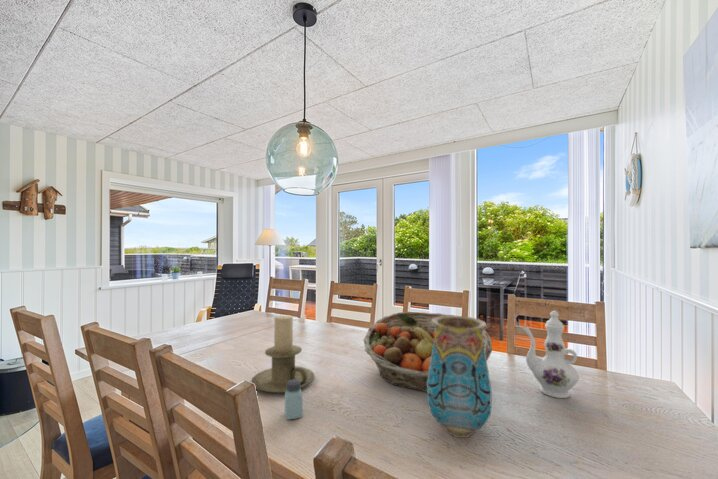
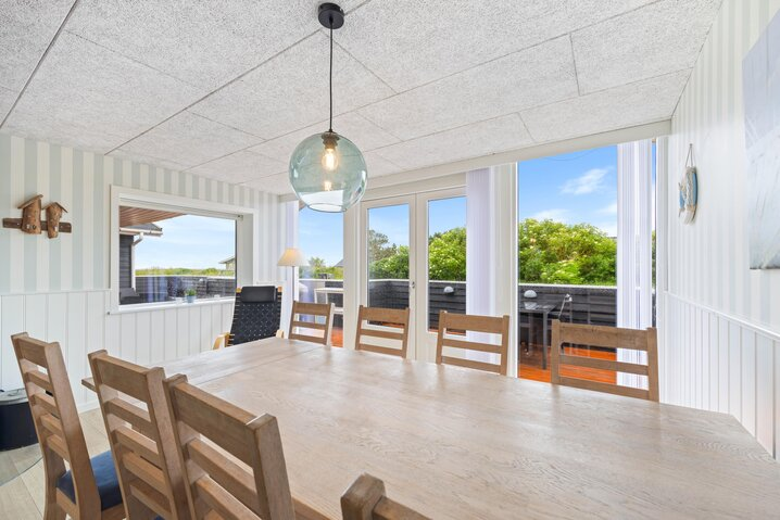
- saltshaker (293, 398)
- chinaware (548, 350)
- vase (458, 375)
- candle holder (283, 349)
- fruit basket (424, 348)
